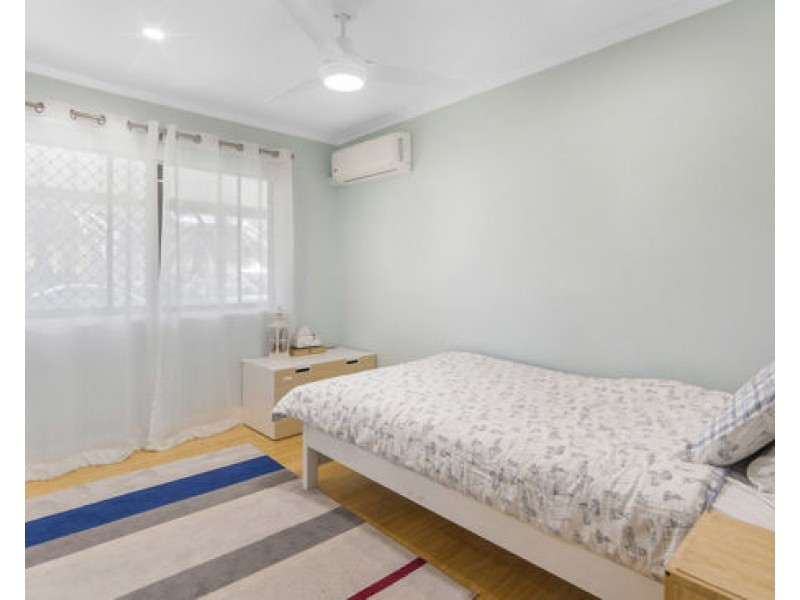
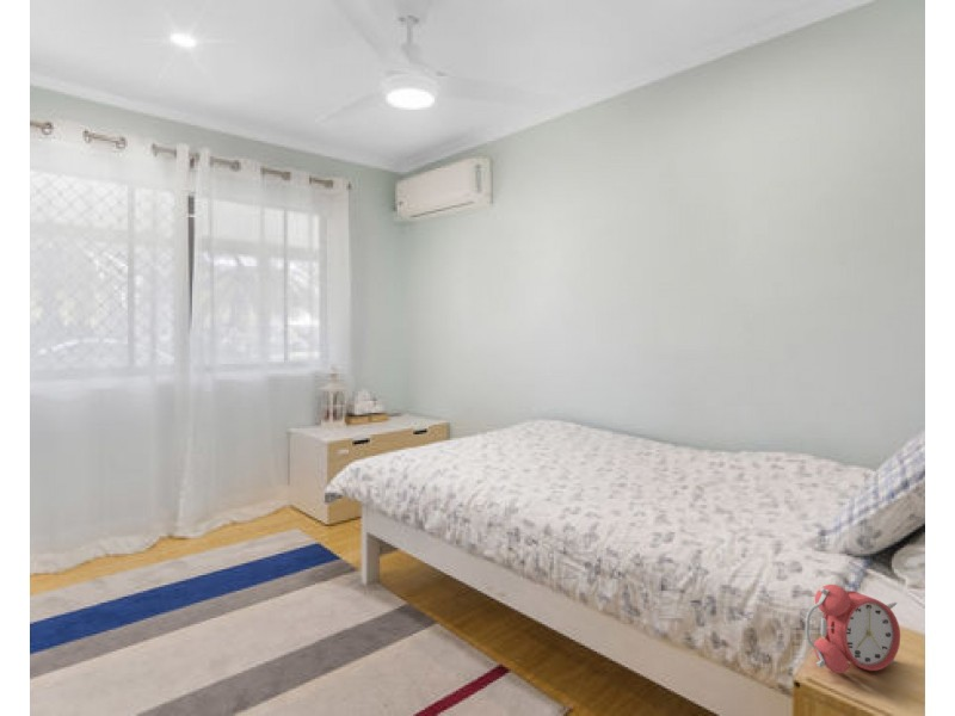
+ alarm clock (852, 625)
